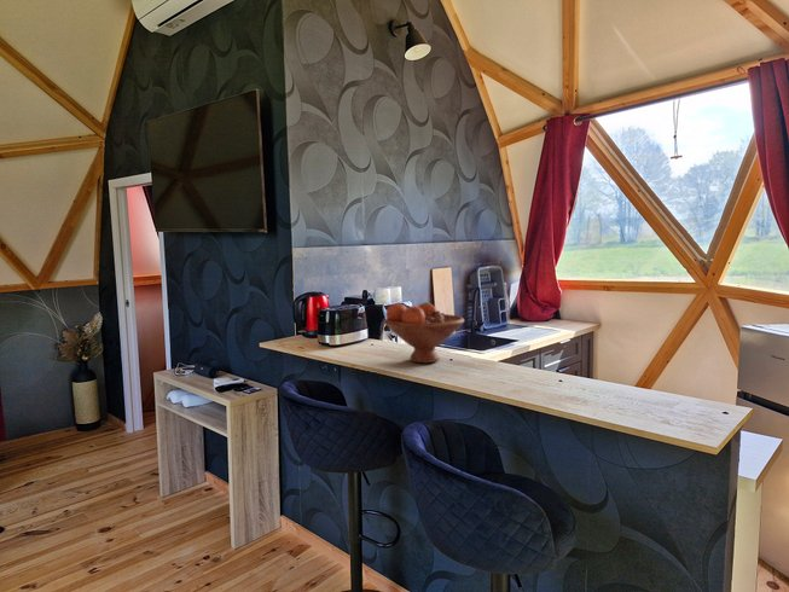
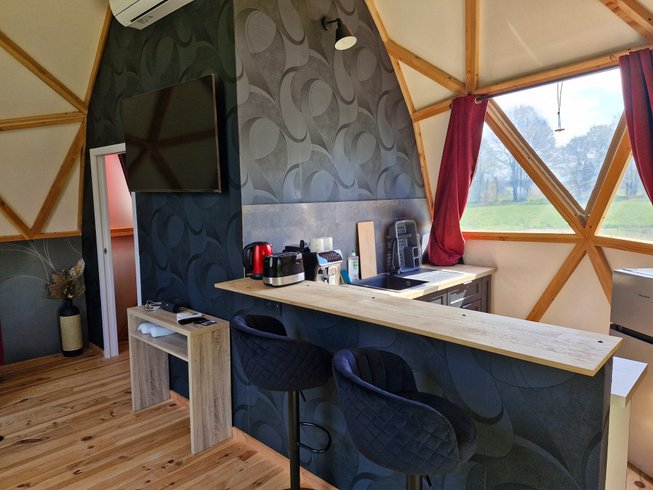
- fruit bowl (424, 331)
